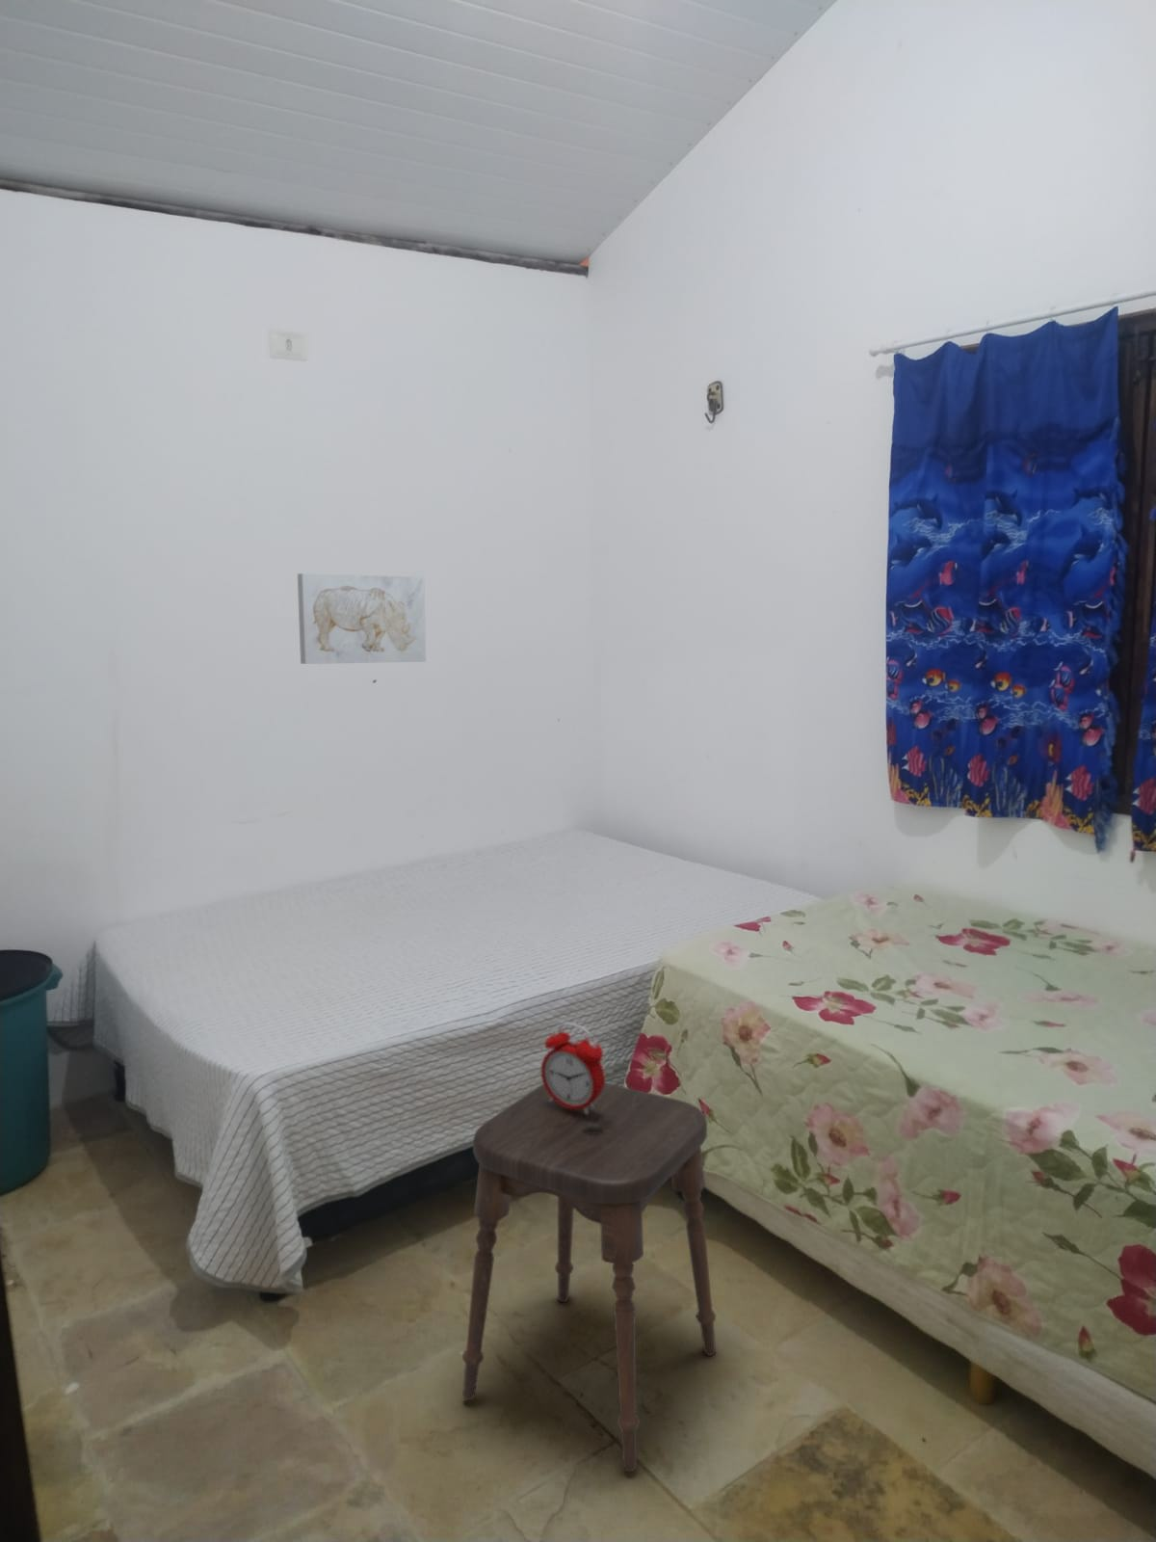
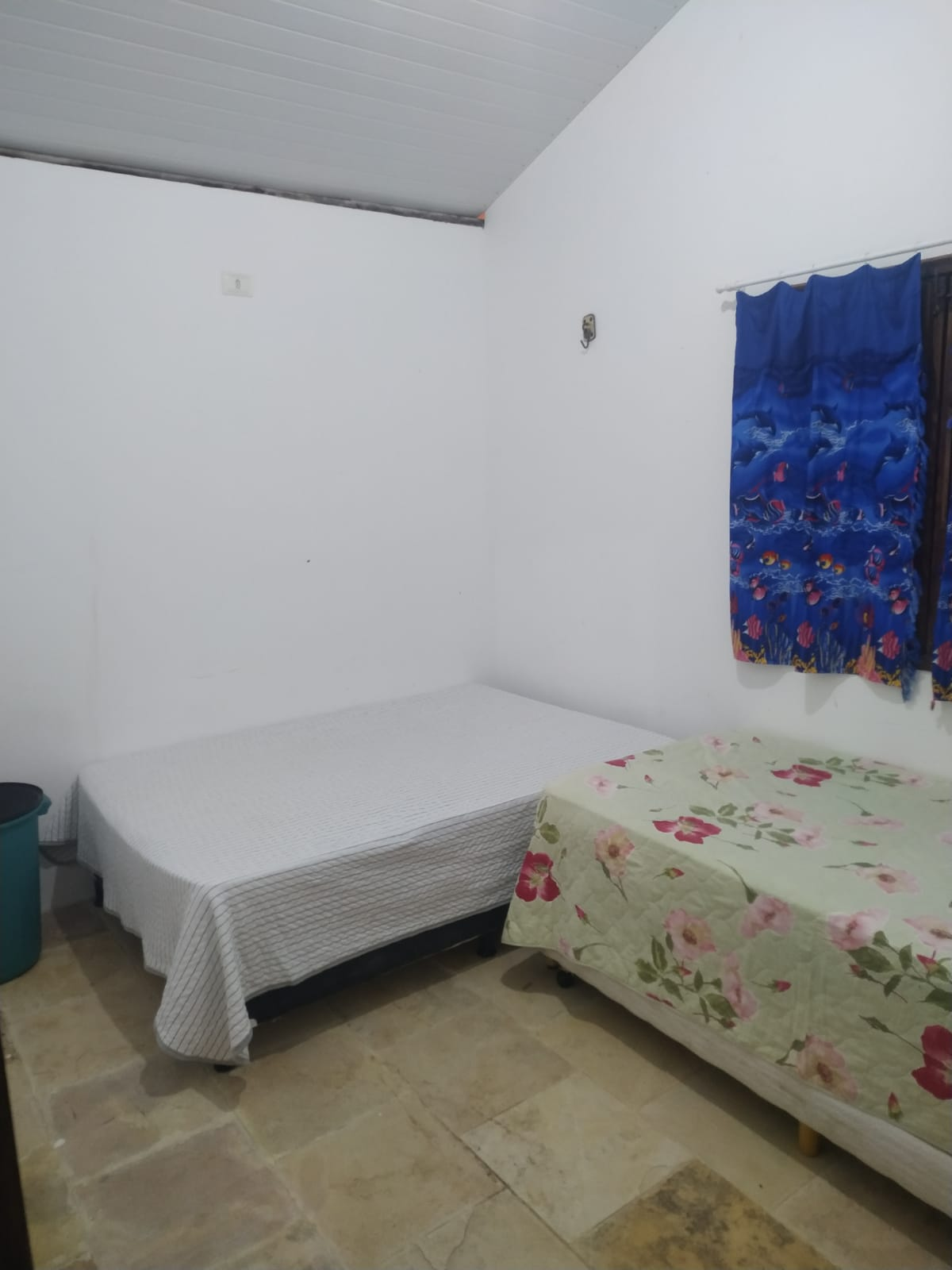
- alarm clock (571, 1064)
- stool (601, 1251)
- wall art (363, 619)
